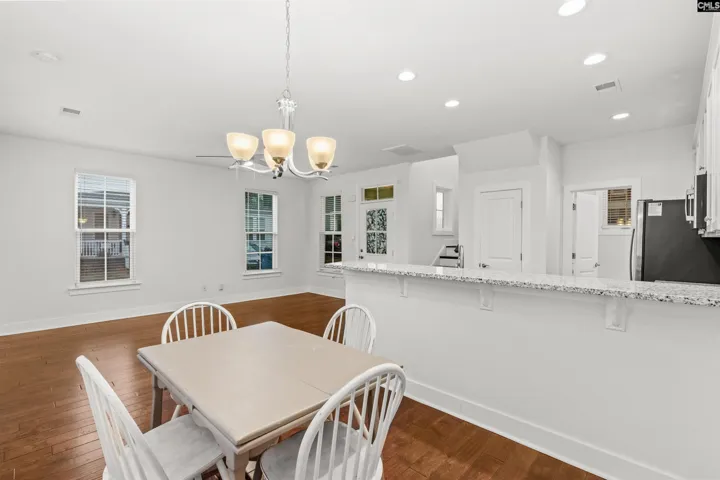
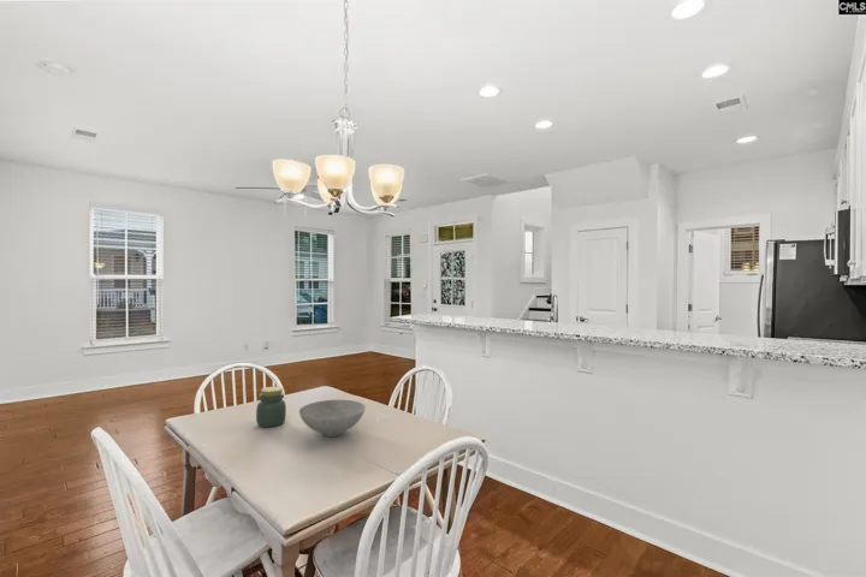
+ bowl (332, 421)
+ jar (271, 405)
